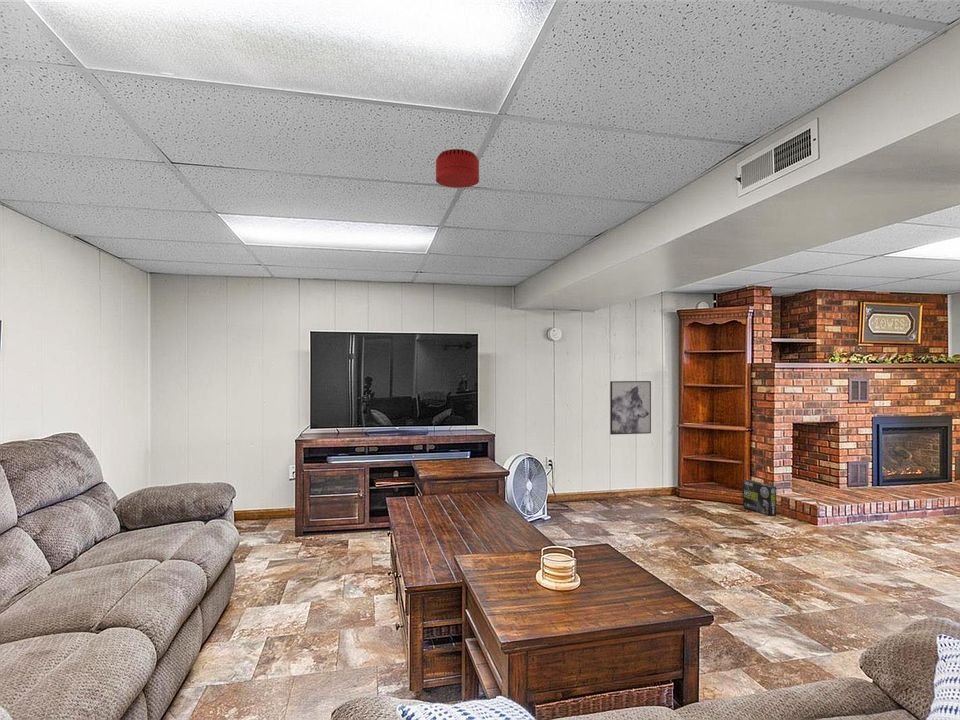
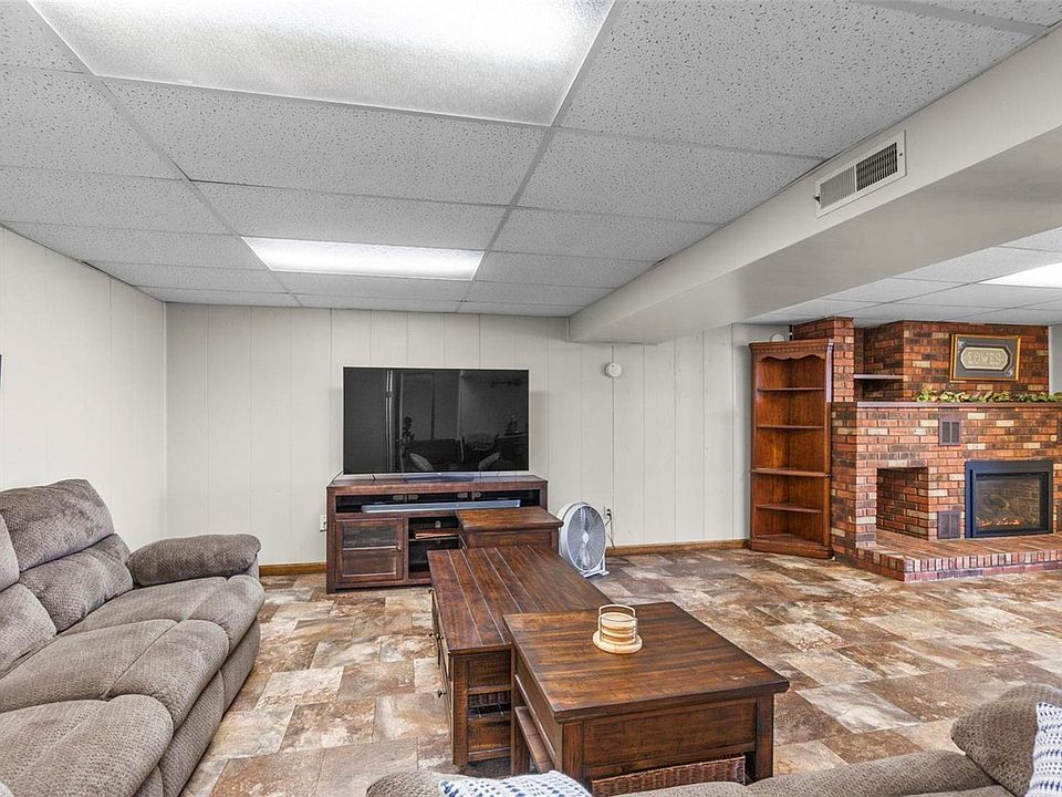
- smoke detector (457, 168)
- box (759, 497)
- wall art (630, 407)
